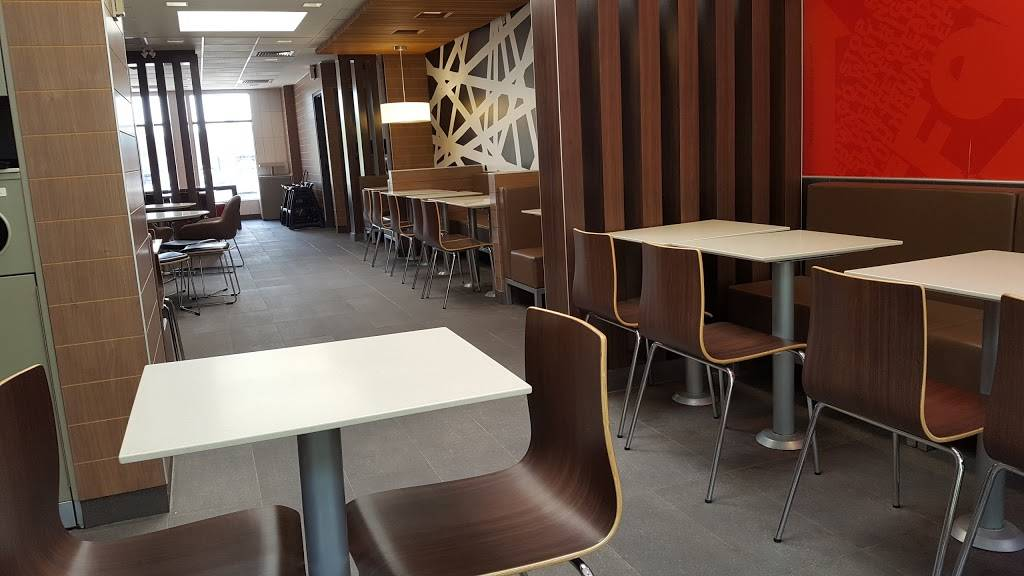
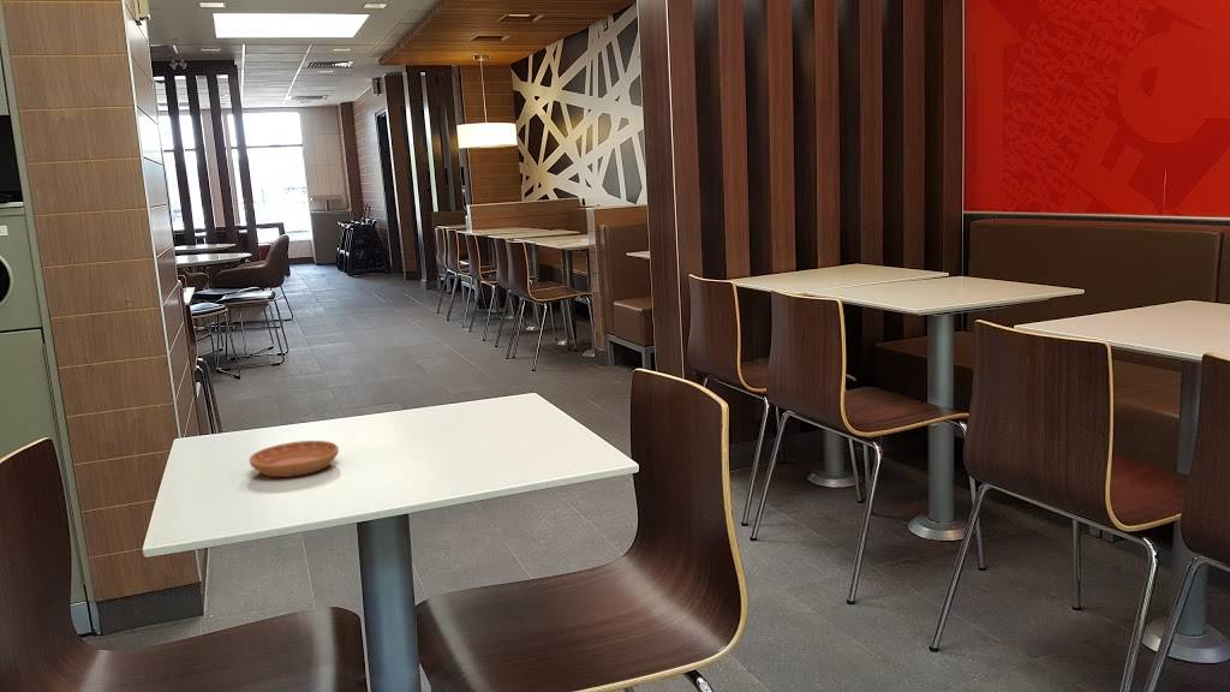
+ saucer (294, 459)
